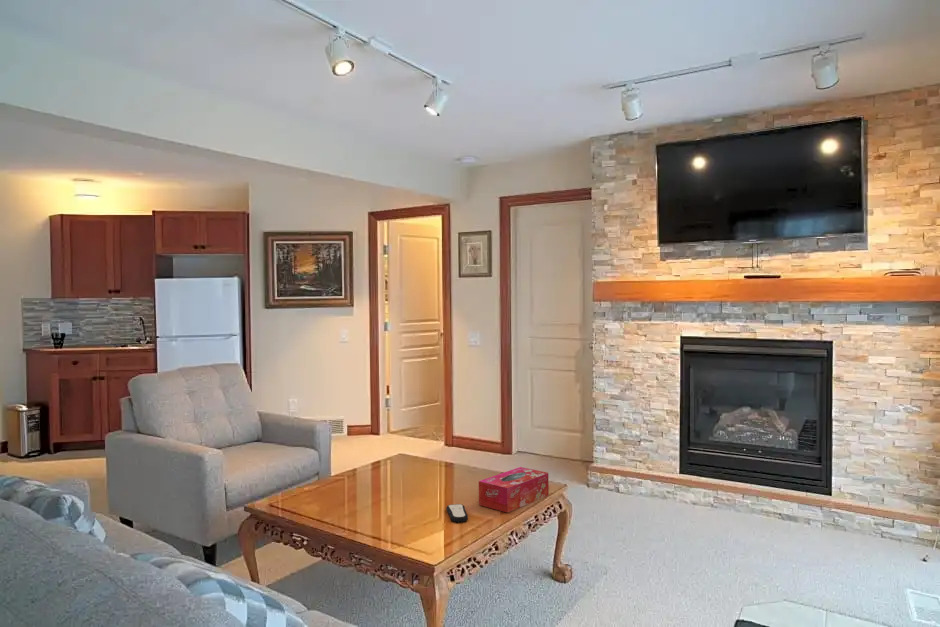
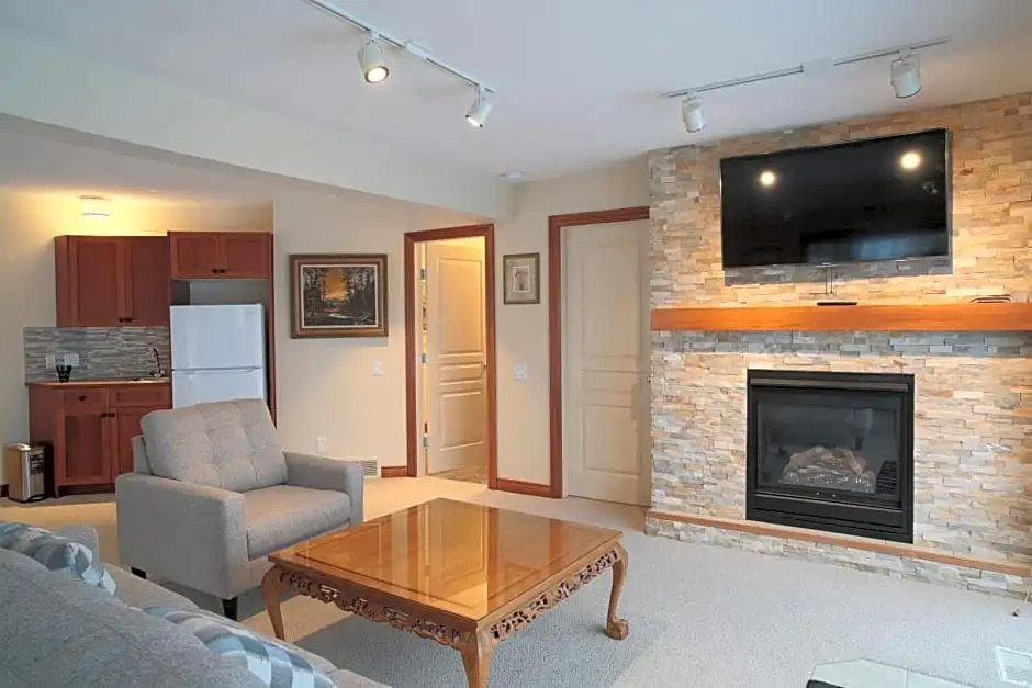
- remote control (457, 512)
- tissue box (514, 488)
